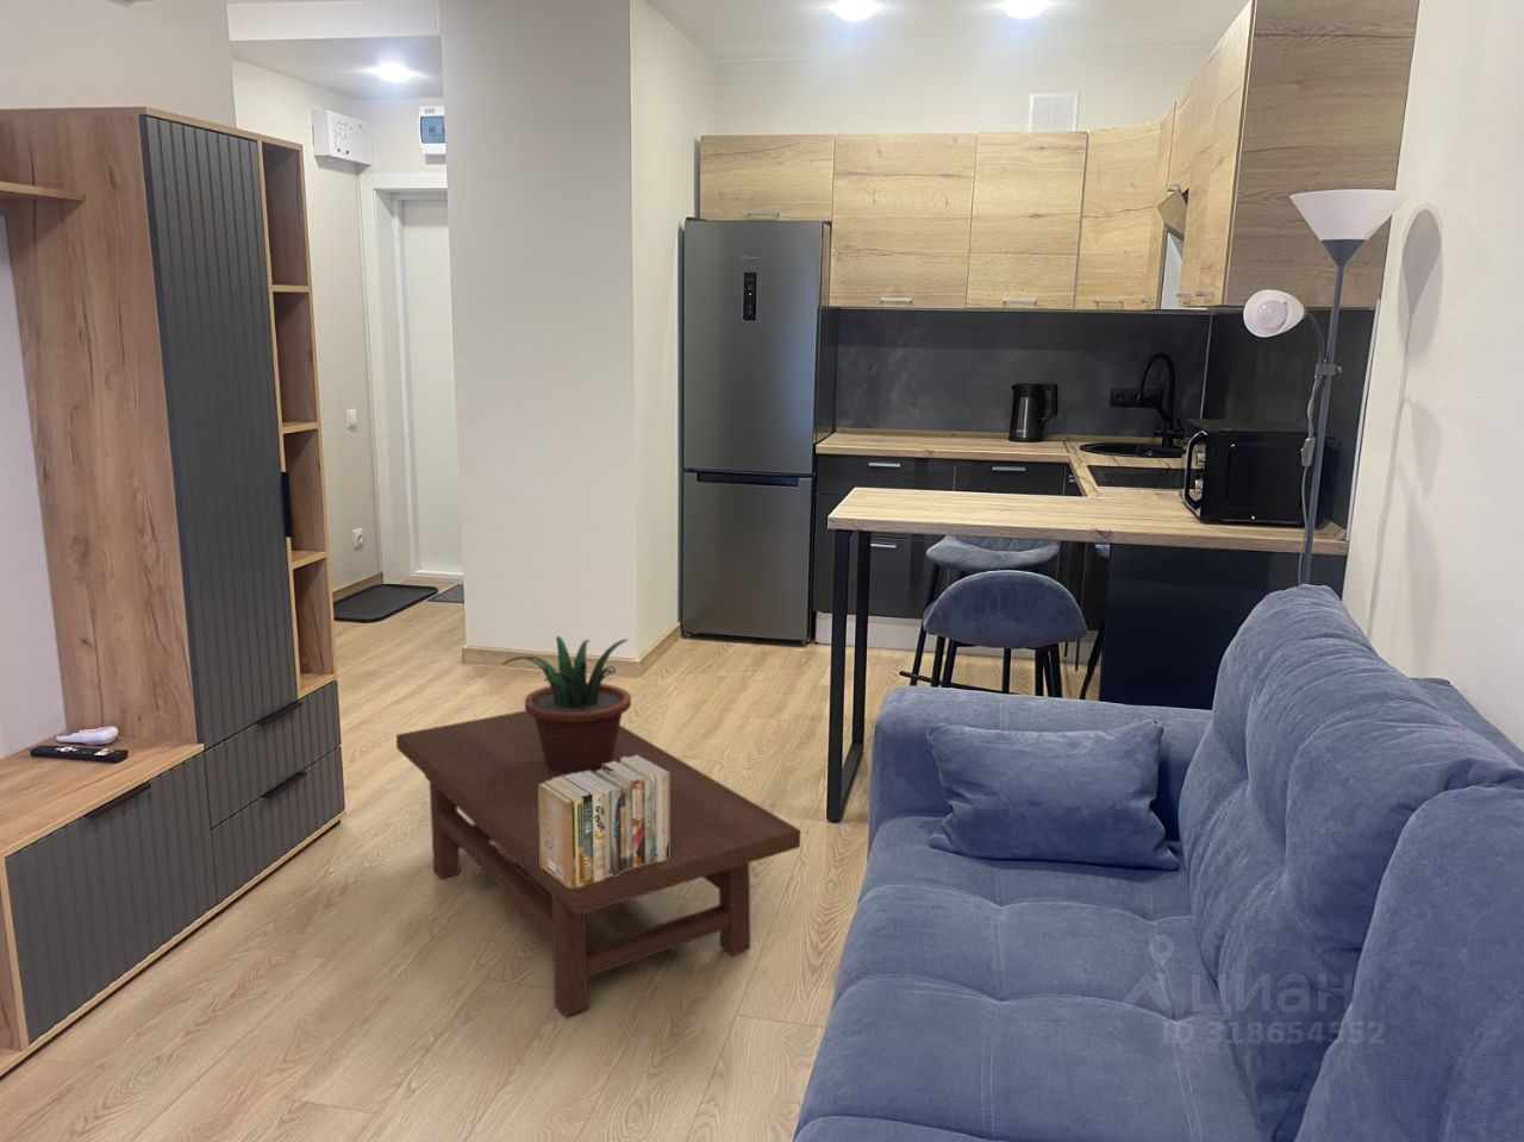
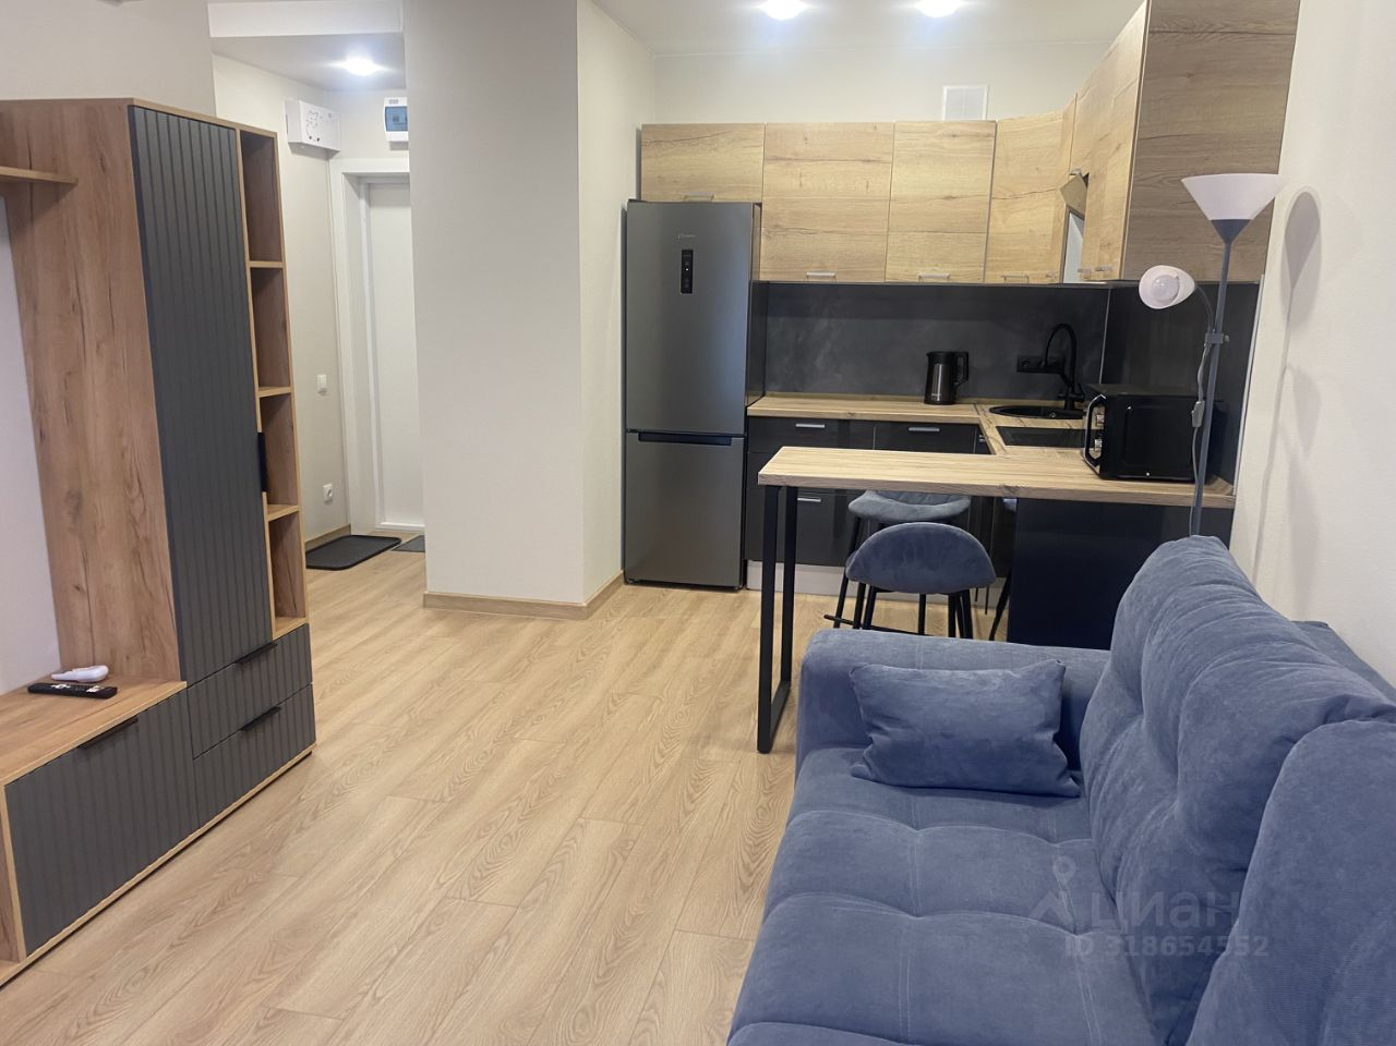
- books (605, 817)
- coffee table (539, 843)
- potted plant (568, 703)
